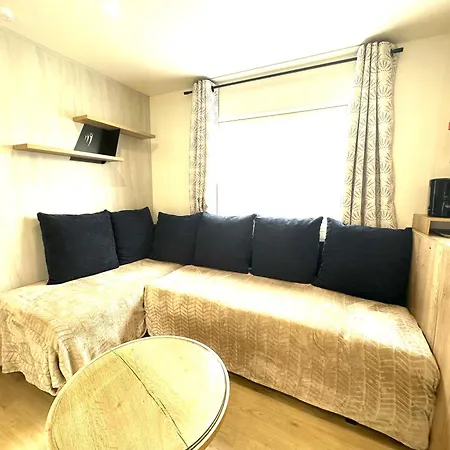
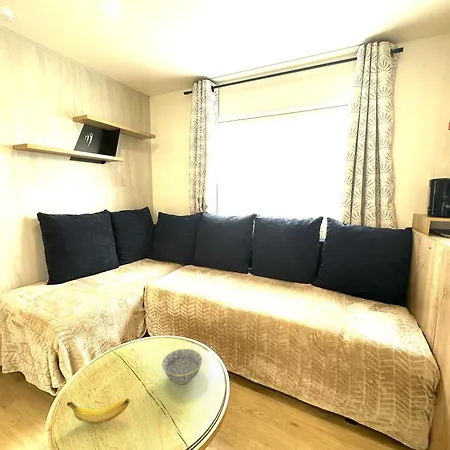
+ banana (99, 409)
+ bowl (182, 369)
